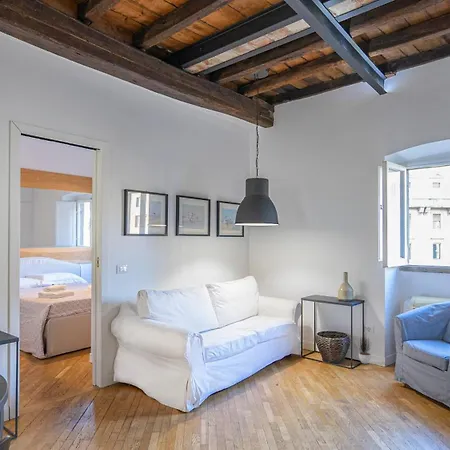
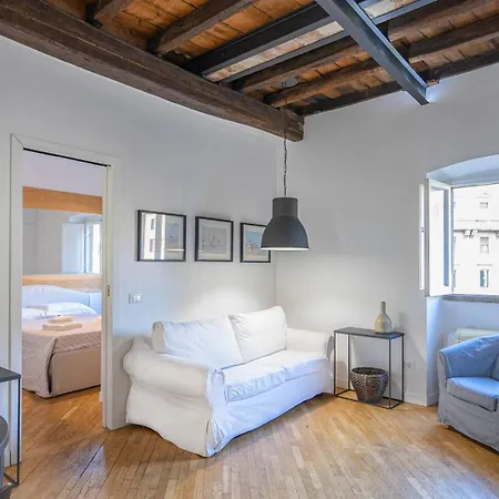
- potted plant (369, 349)
